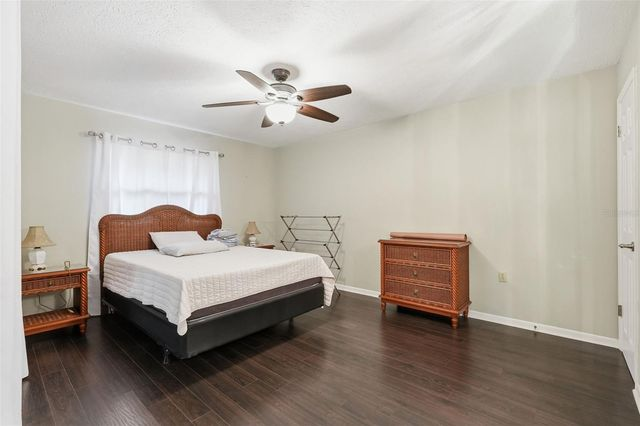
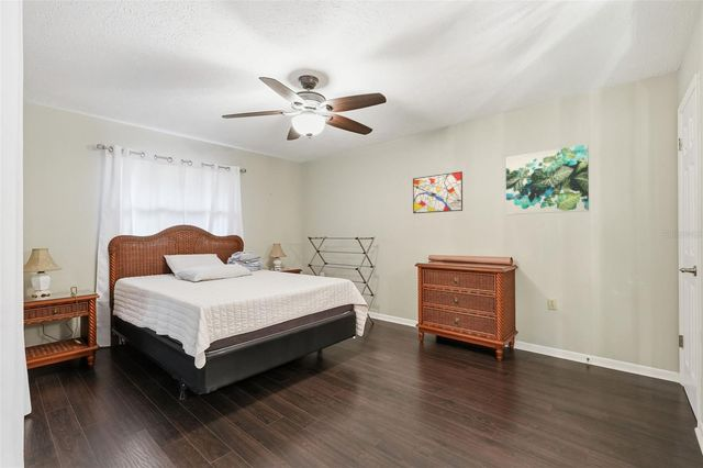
+ wall art (436, 193)
+ wall art (544, 181)
